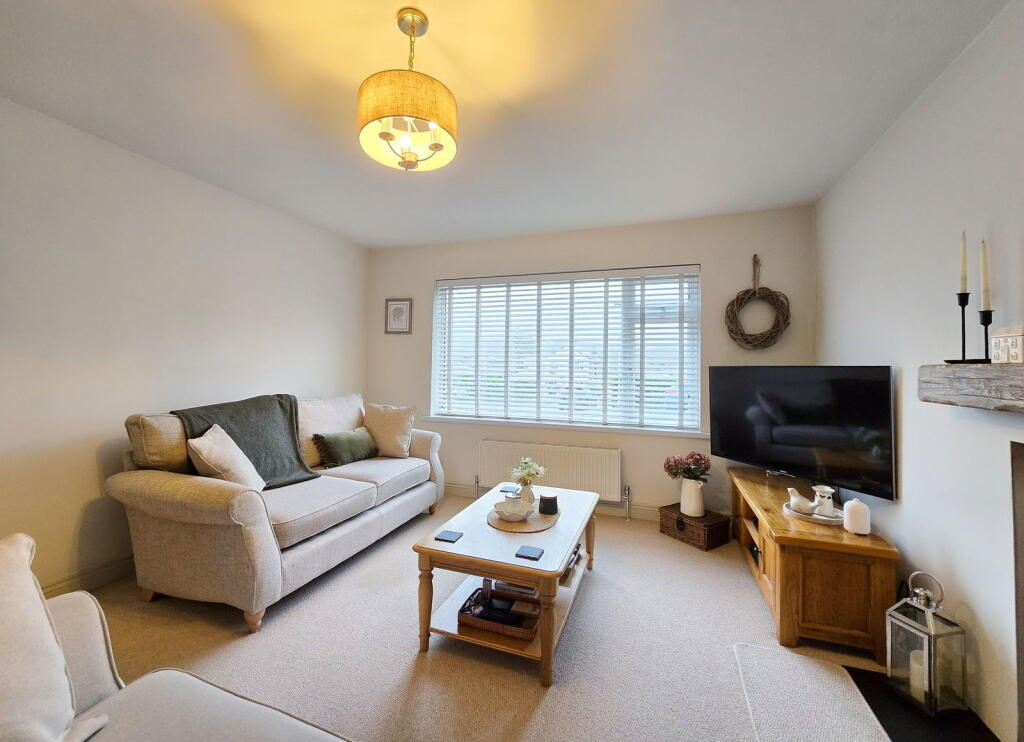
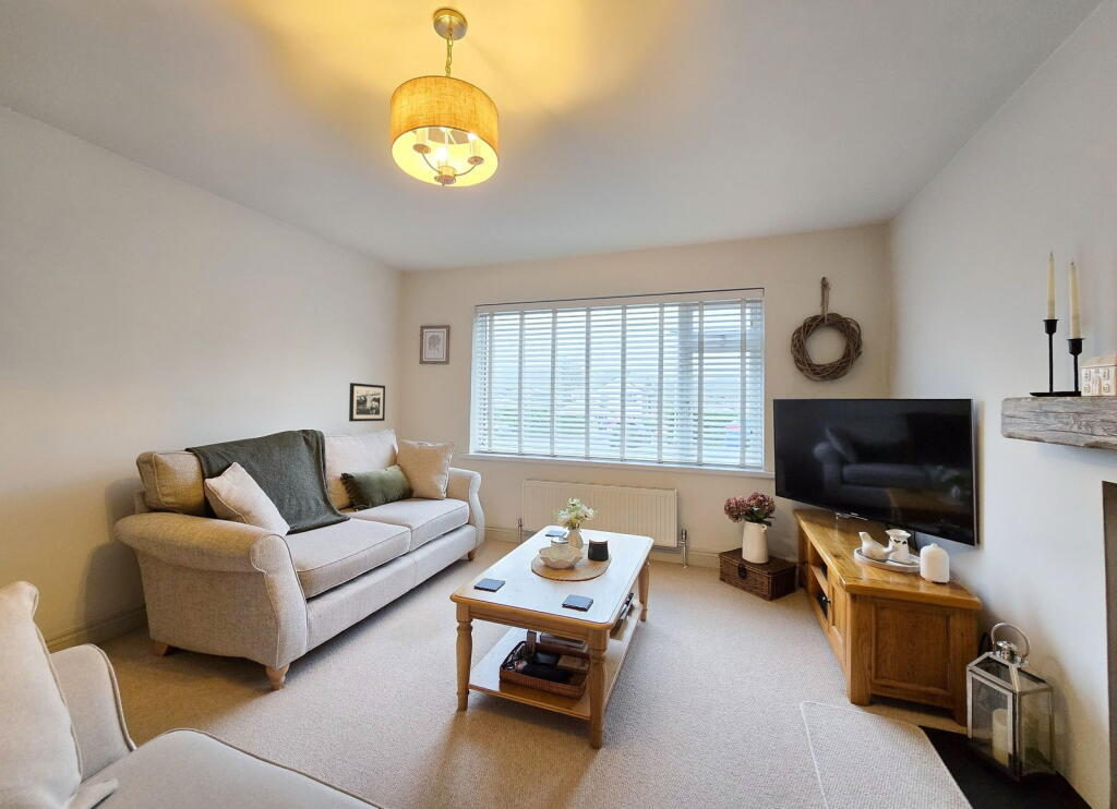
+ picture frame (368, 402)
